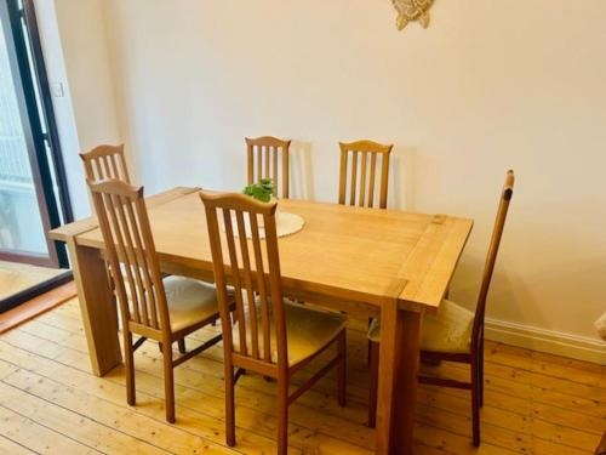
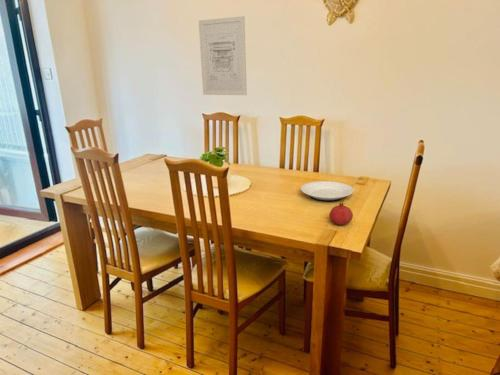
+ fruit (341, 213)
+ plate (326, 192)
+ wall art (222, 57)
